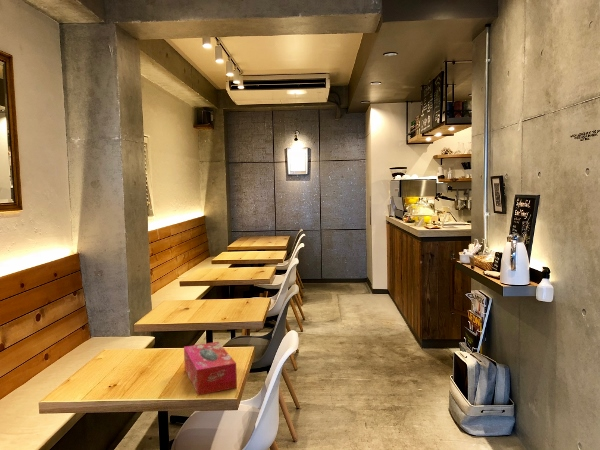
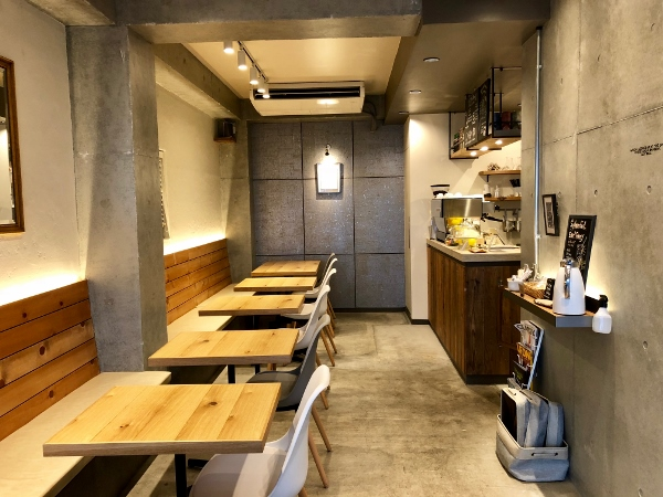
- tissue box (209, 366)
